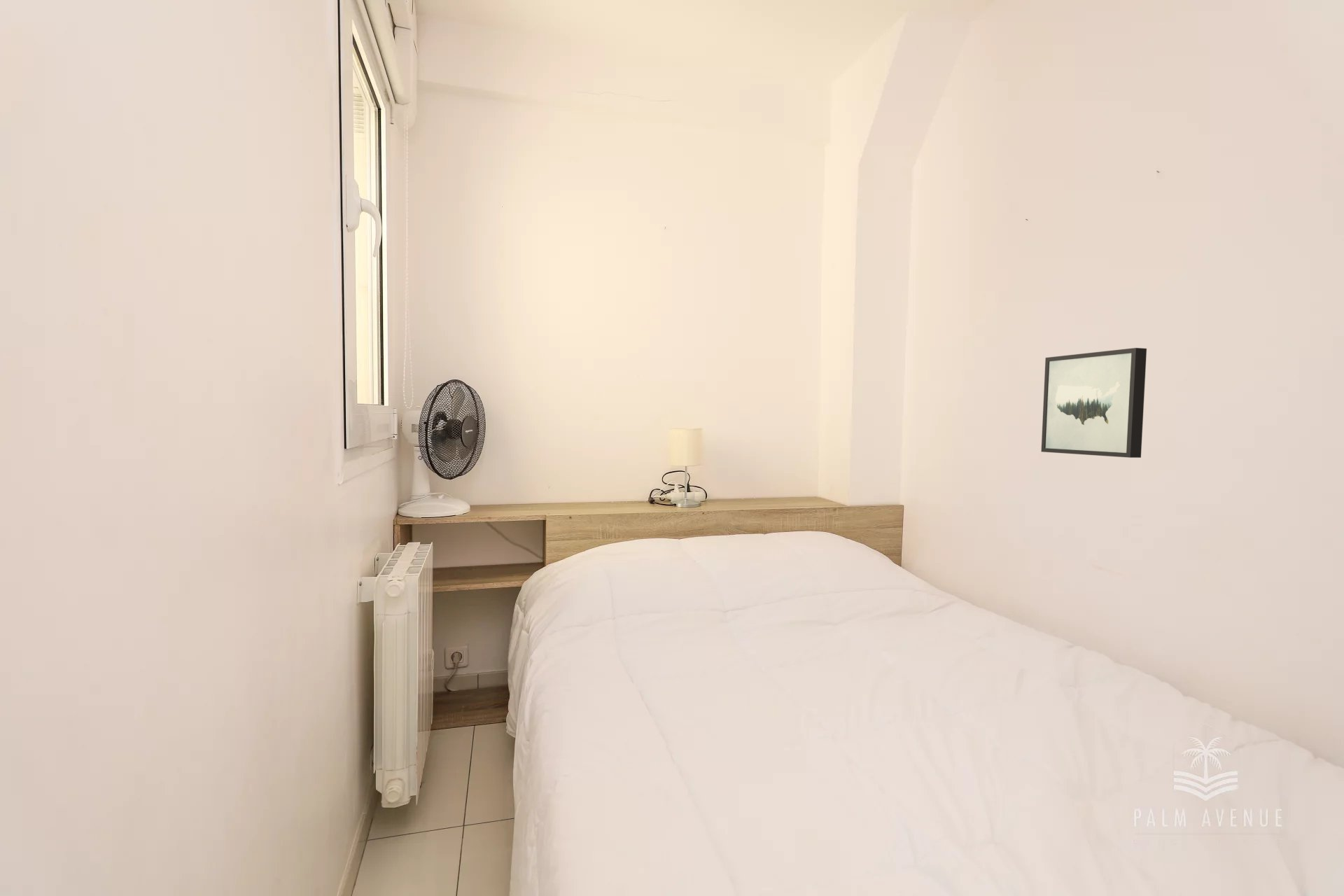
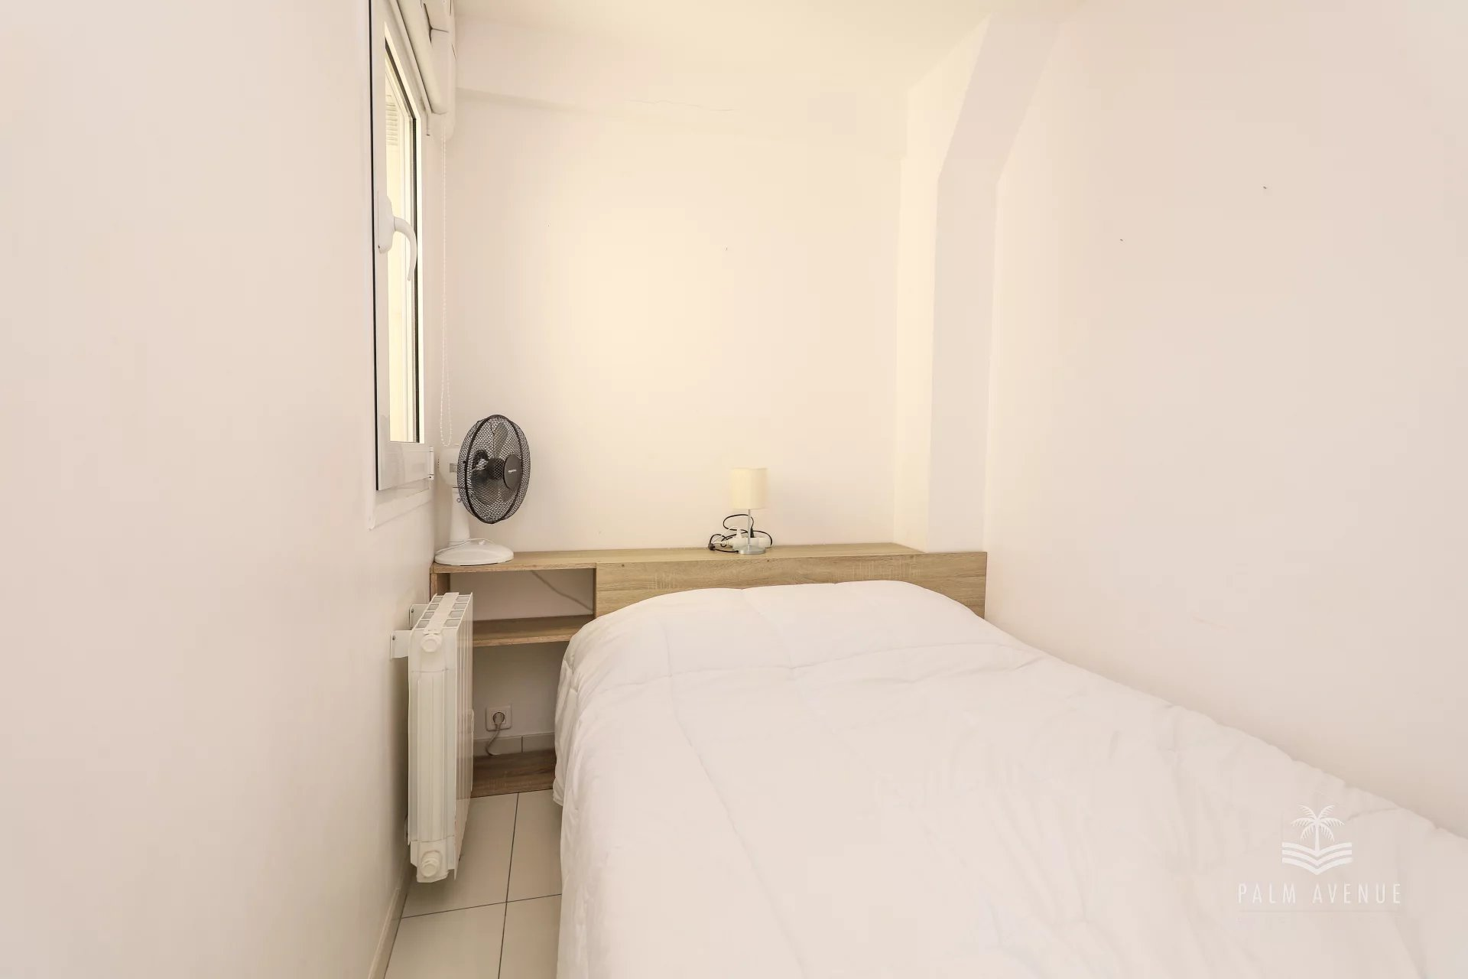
- wall art (1089, 404)
